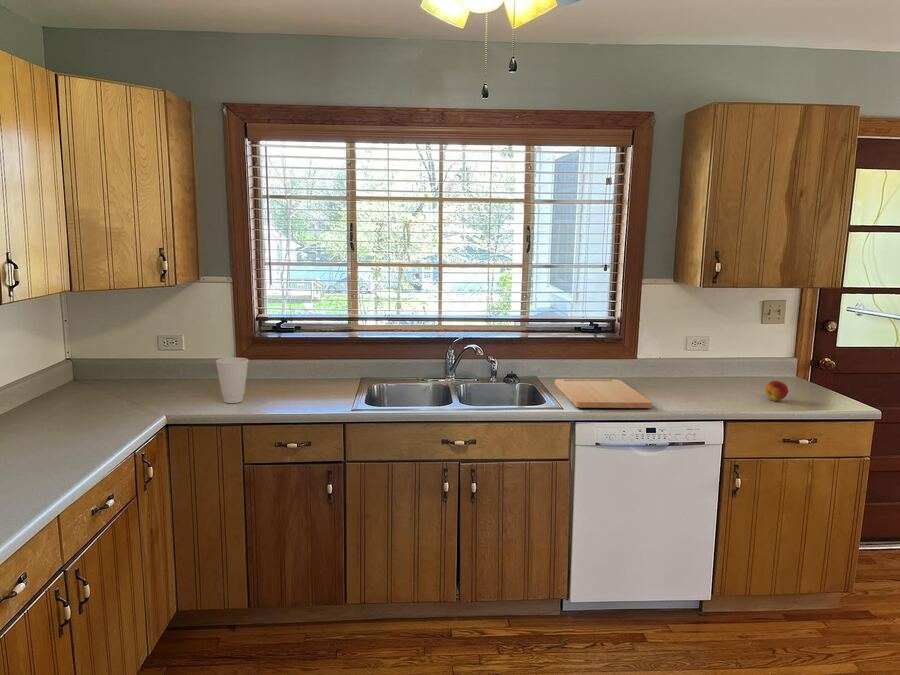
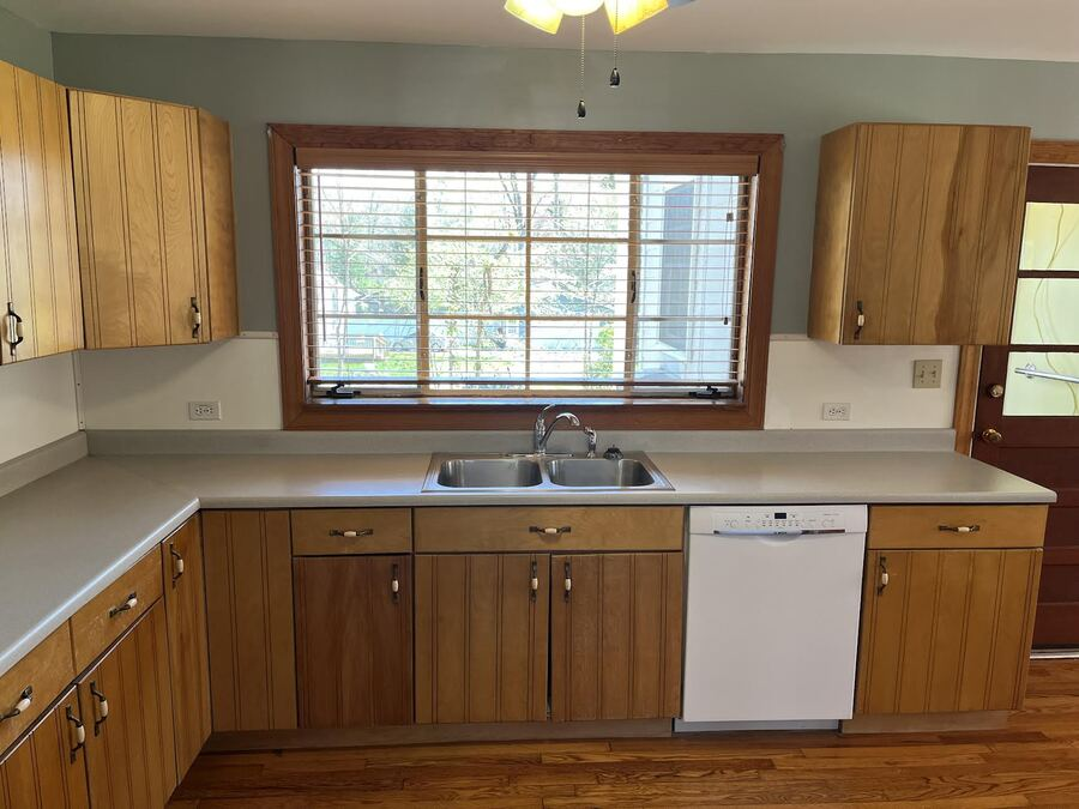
- fruit (776, 390)
- cup (232, 380)
- cutting board (599, 392)
